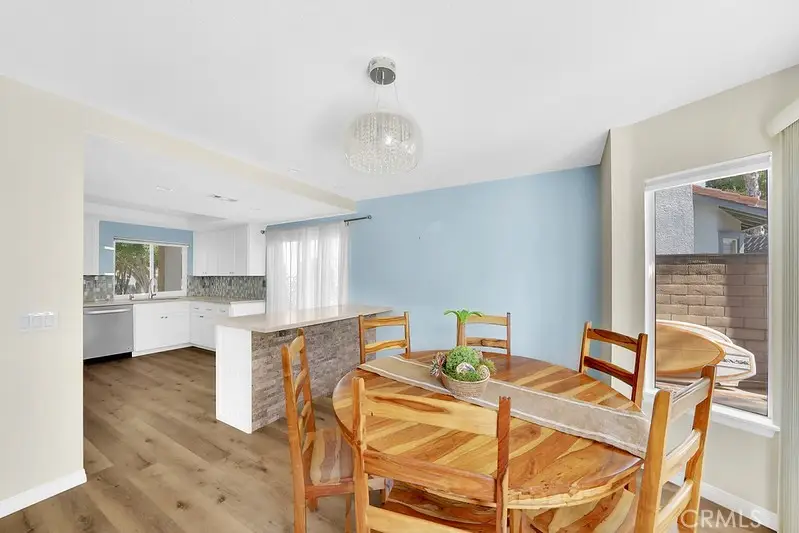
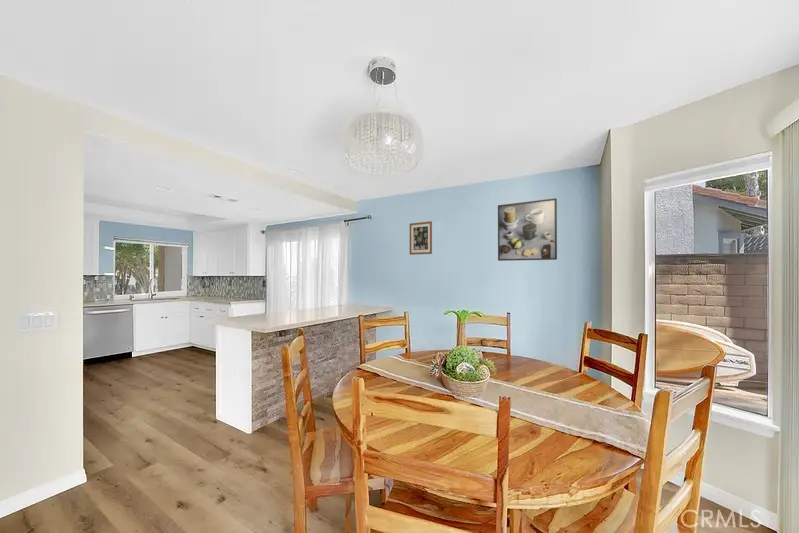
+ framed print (525, 231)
+ wall art (420, 238)
